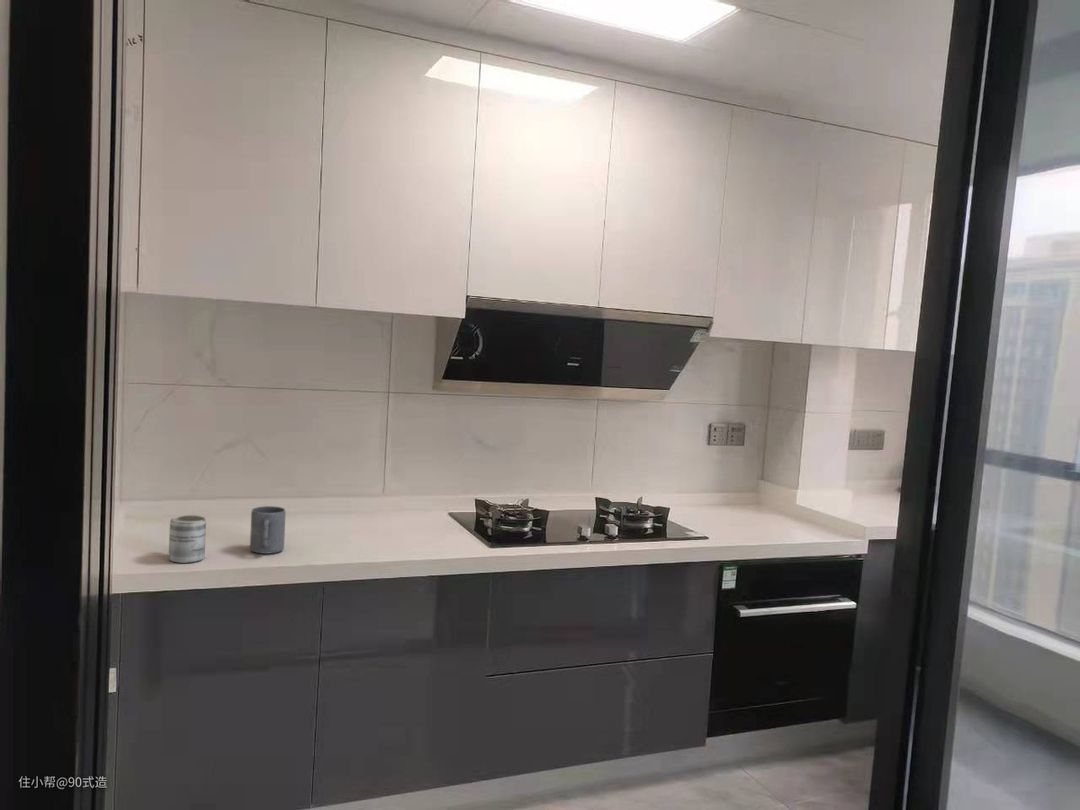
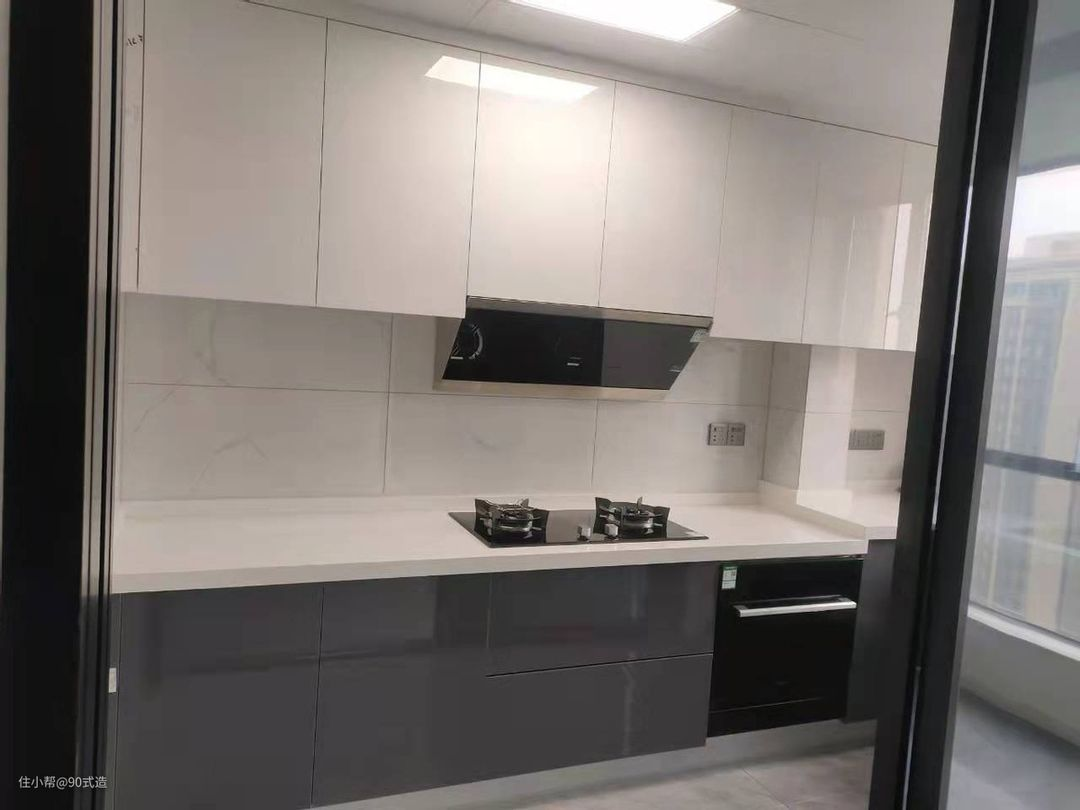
- mug (267, 531)
- mug (187, 534)
